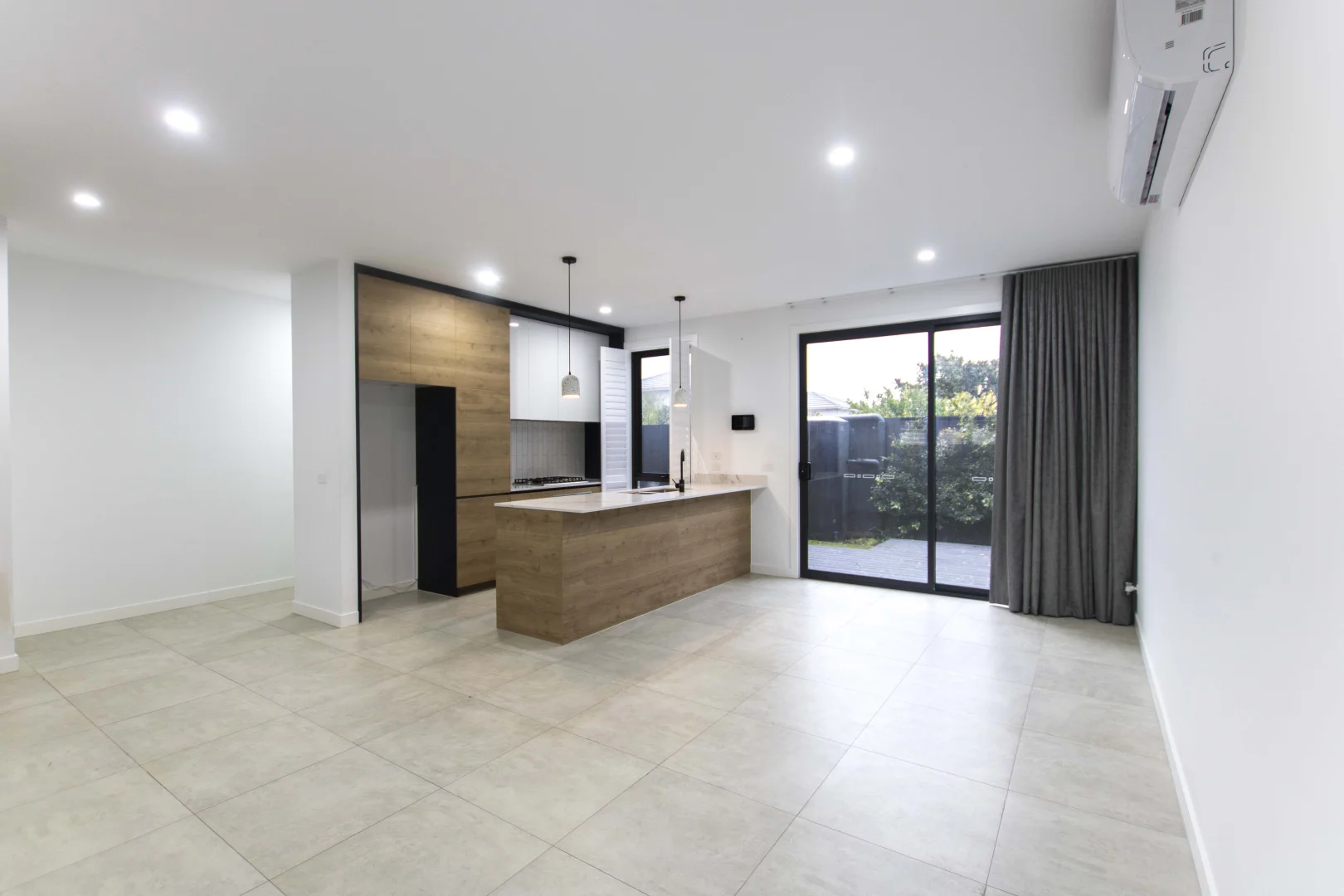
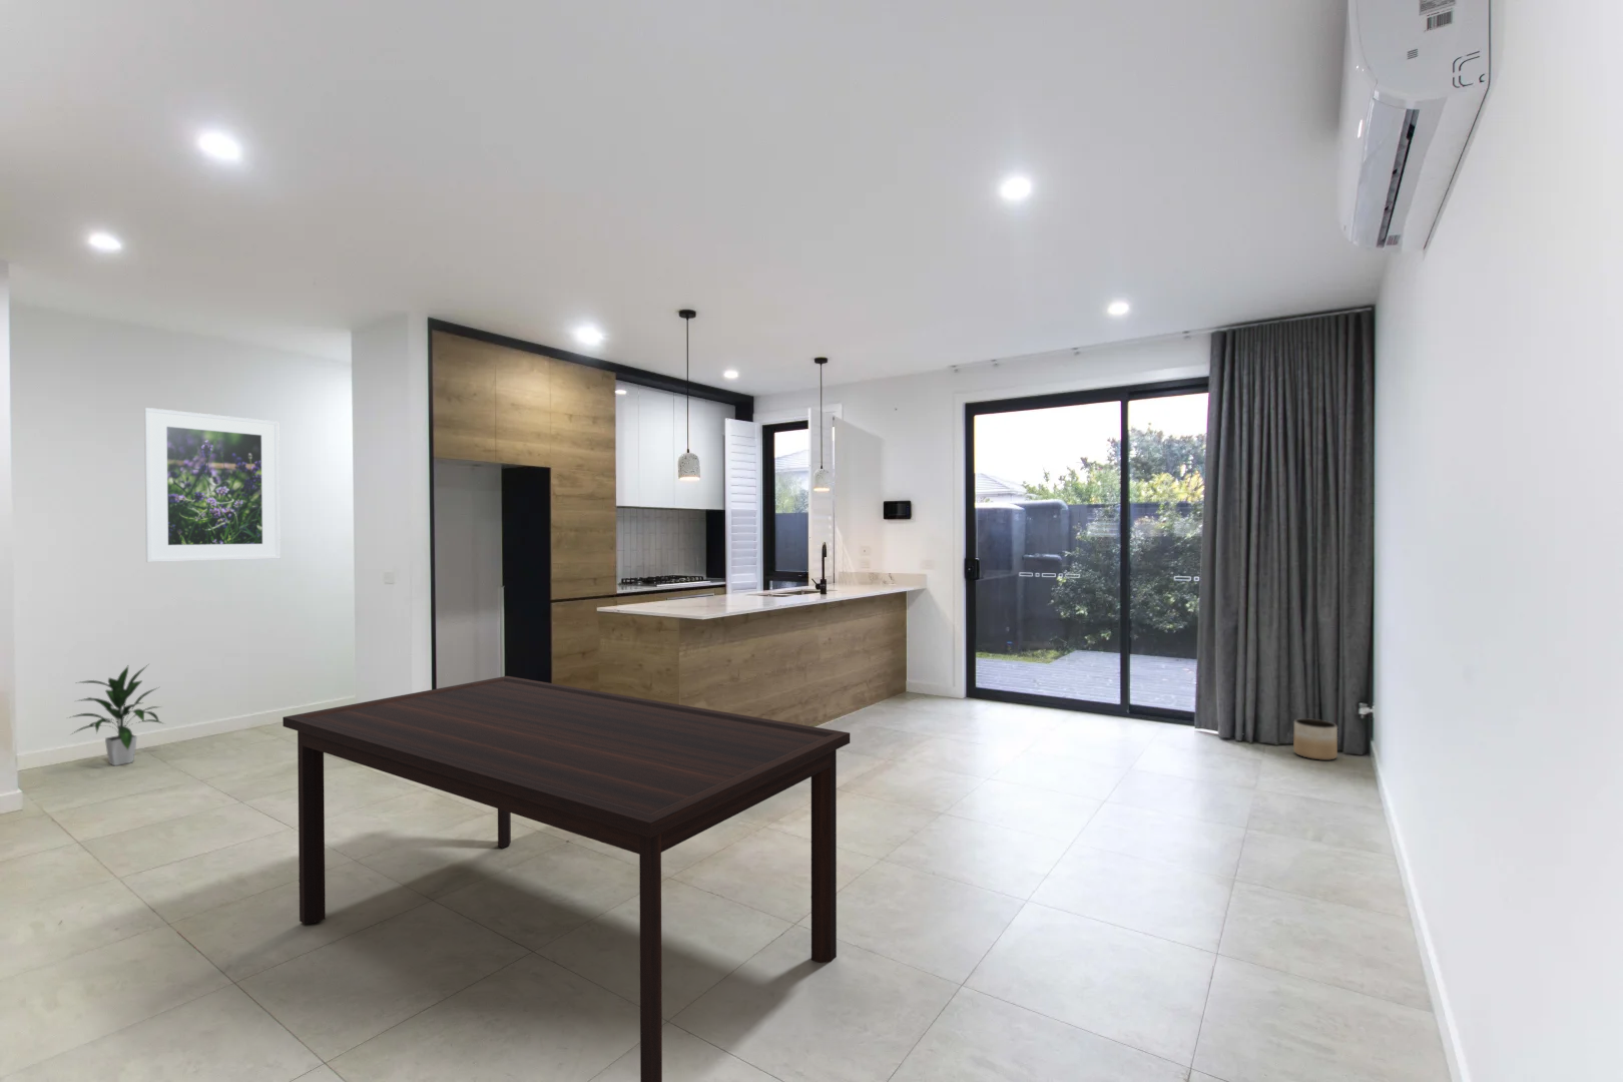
+ indoor plant (120, 715)
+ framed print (215, 487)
+ planter (1314, 738)
+ dining table (555, 826)
